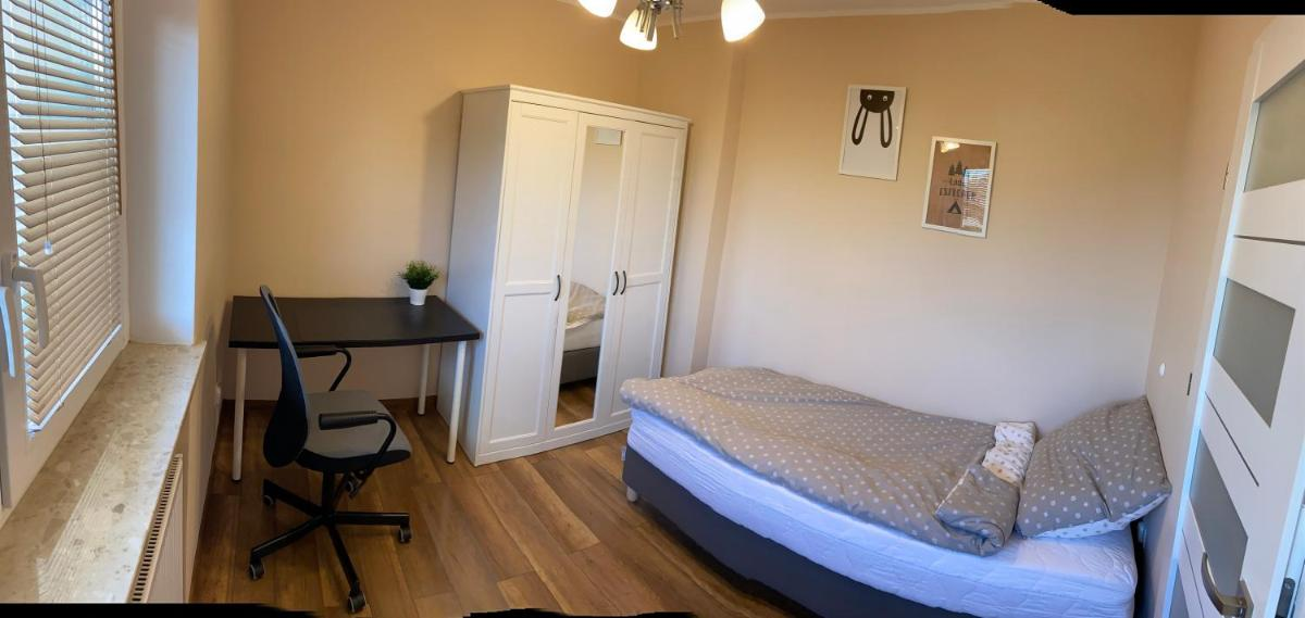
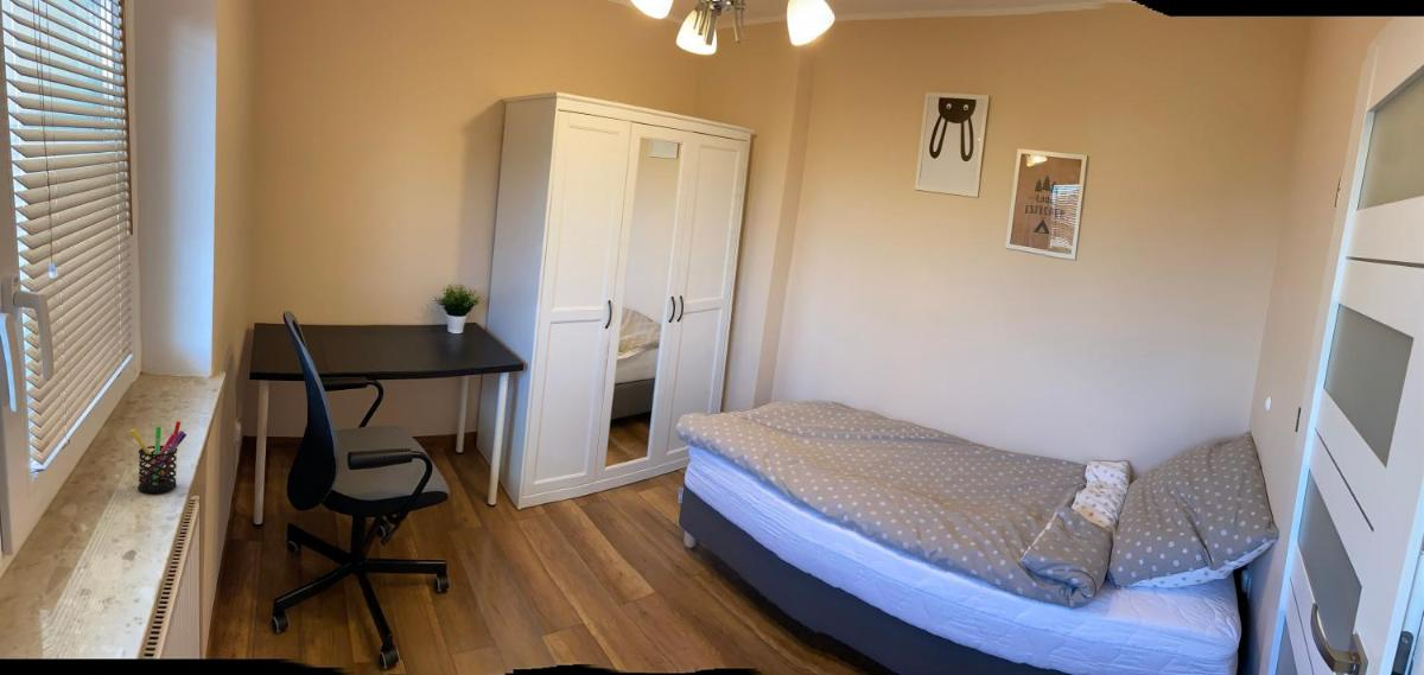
+ pen holder (160, 453)
